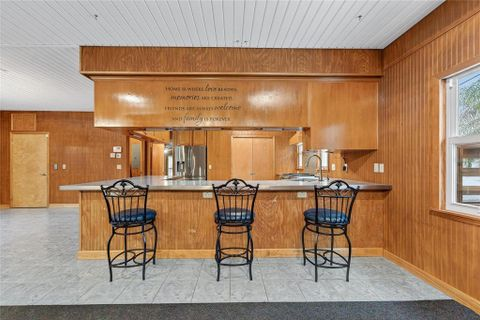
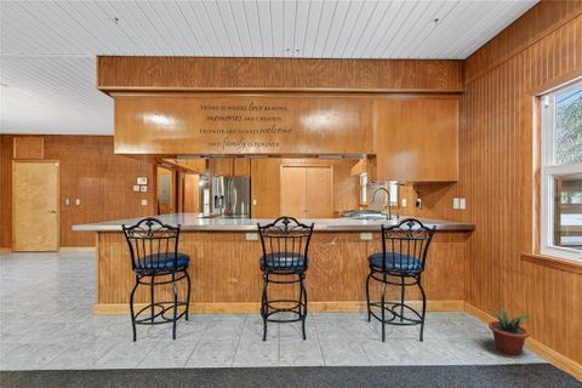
+ potted plant (510, 330)
